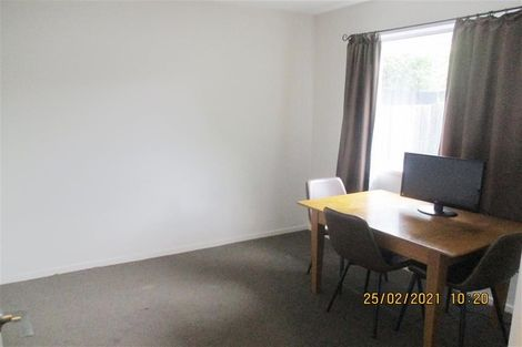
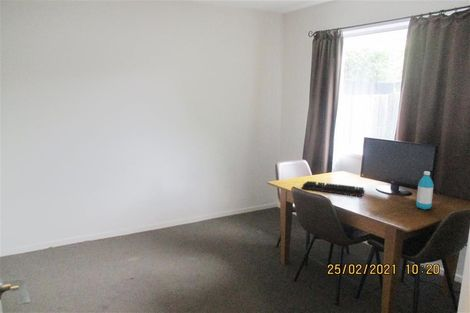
+ keyboard (332, 188)
+ water bottle (425, 190)
